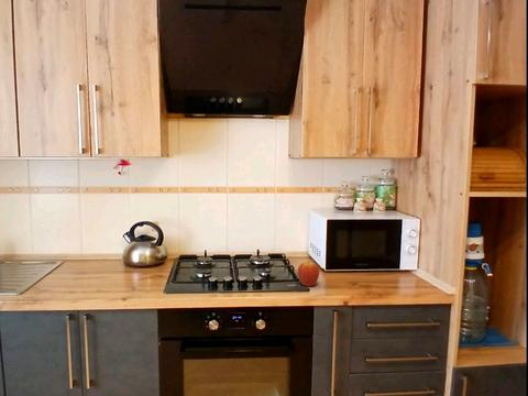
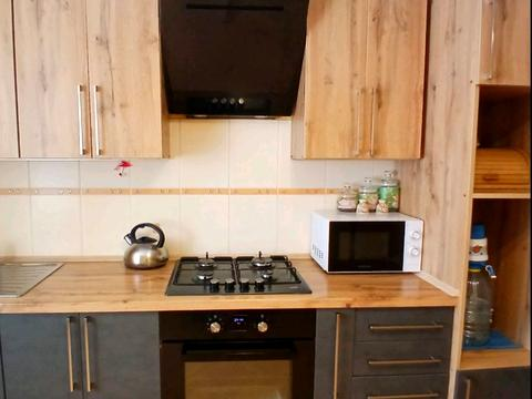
- fruit (308, 273)
